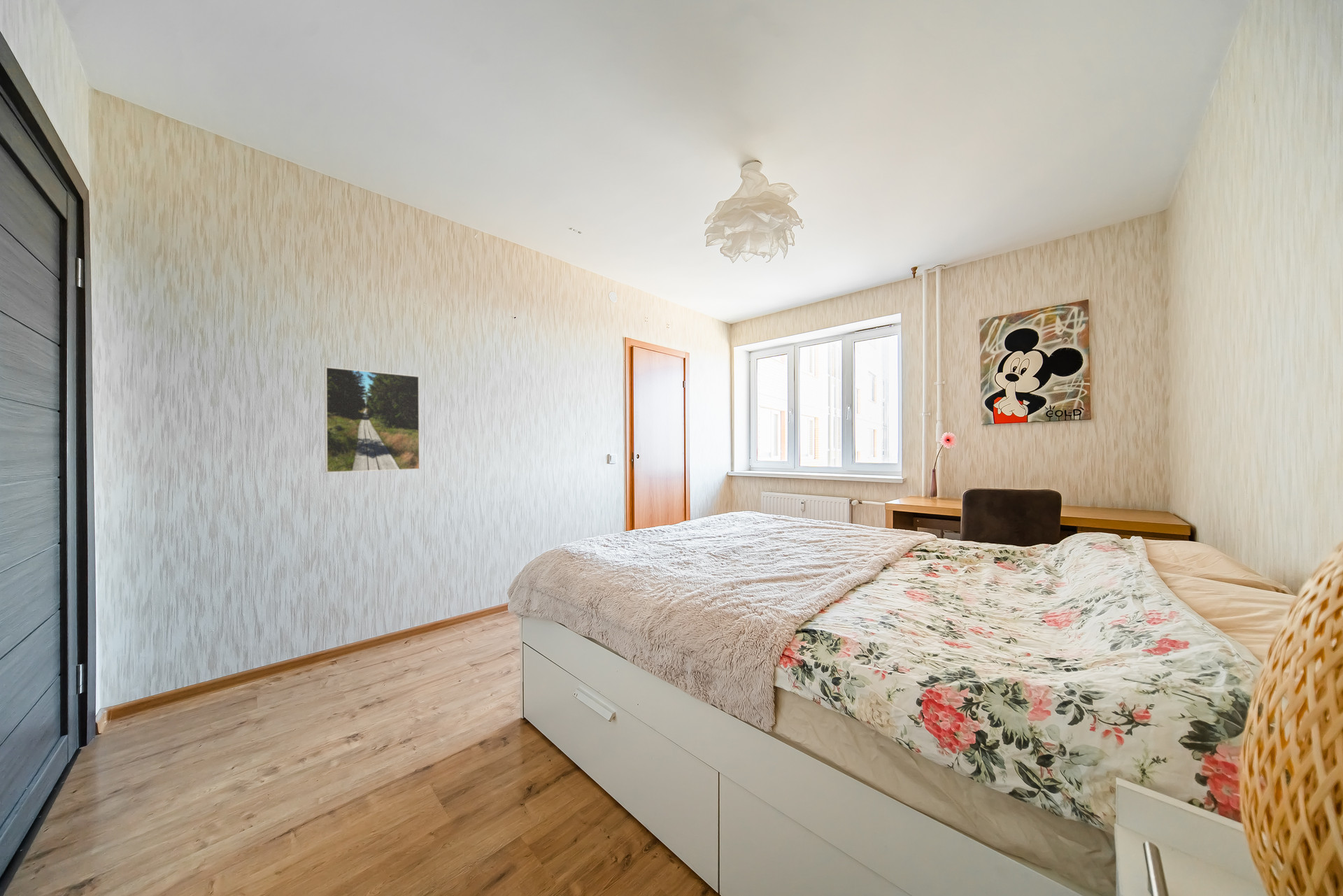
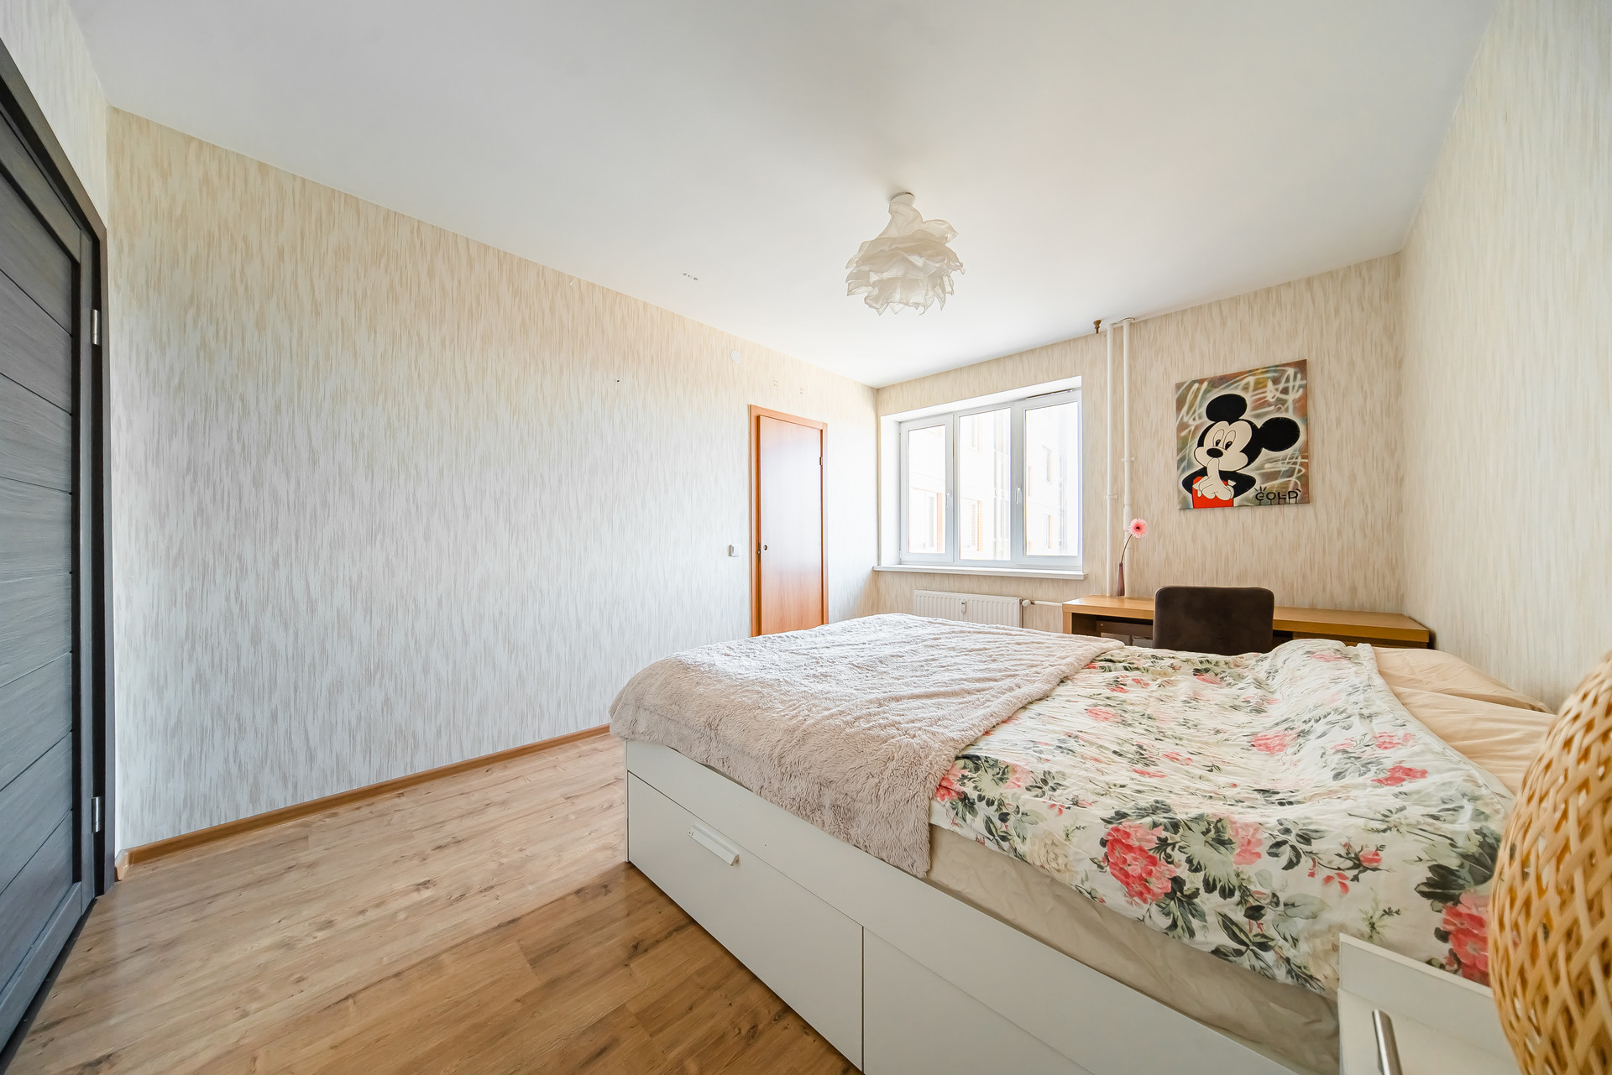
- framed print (375, 421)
